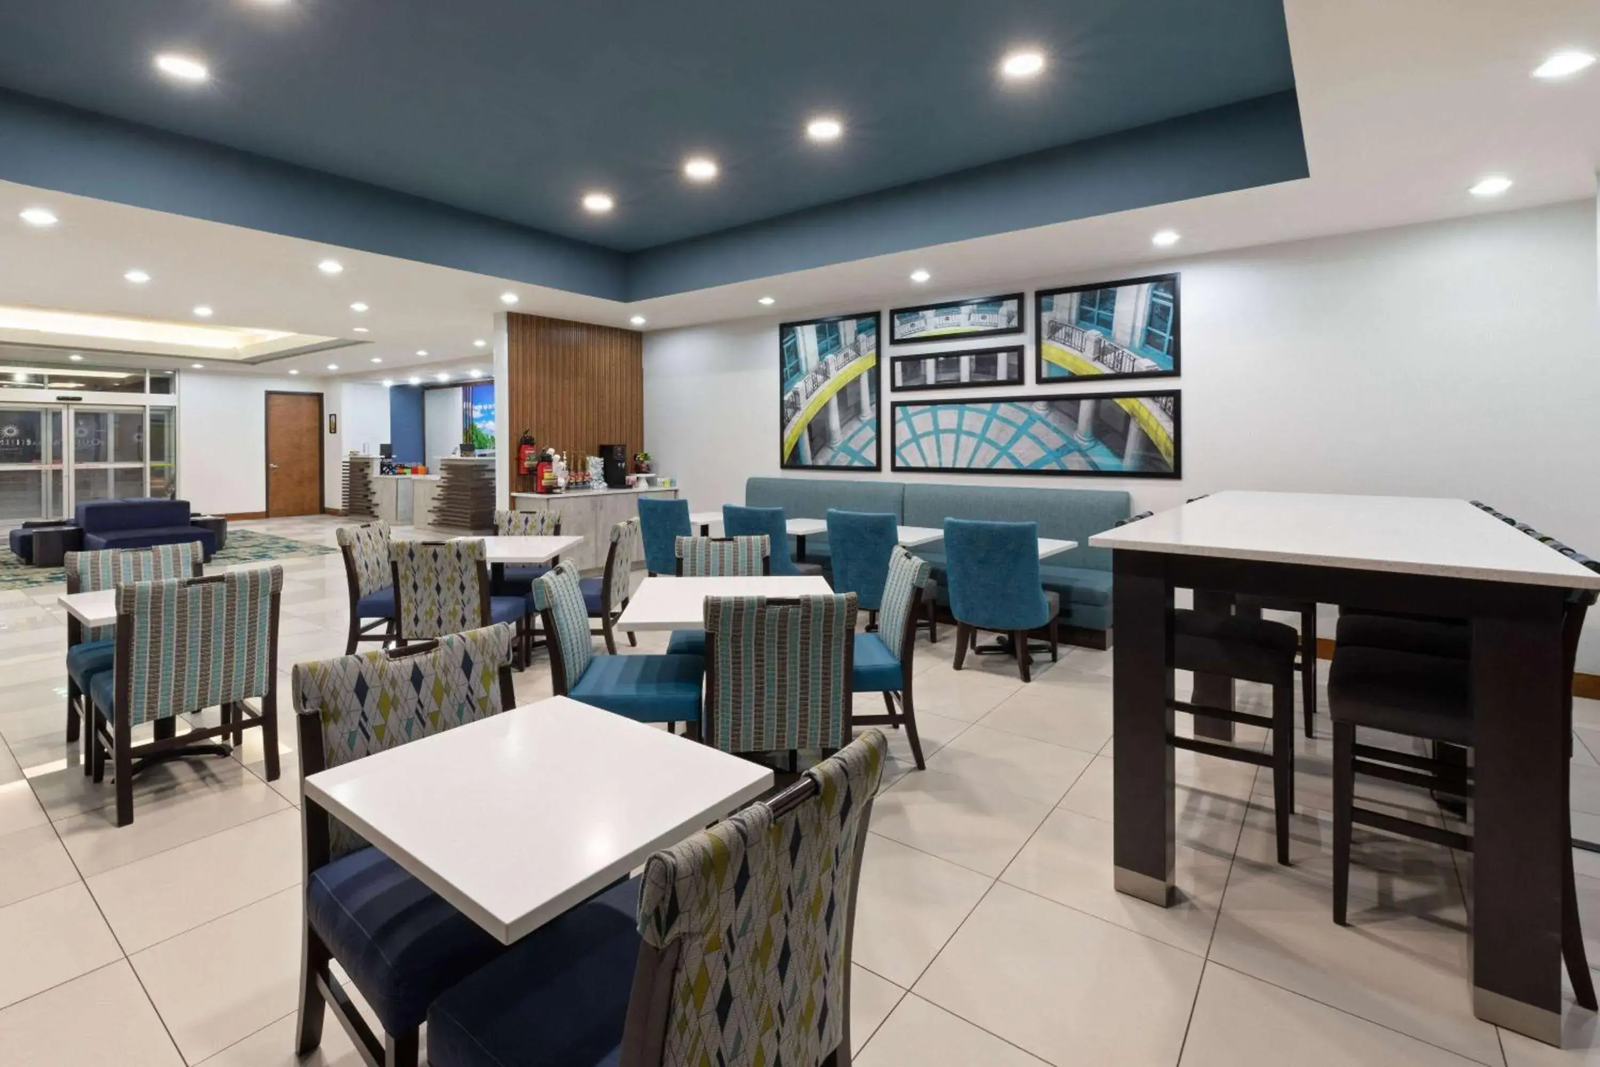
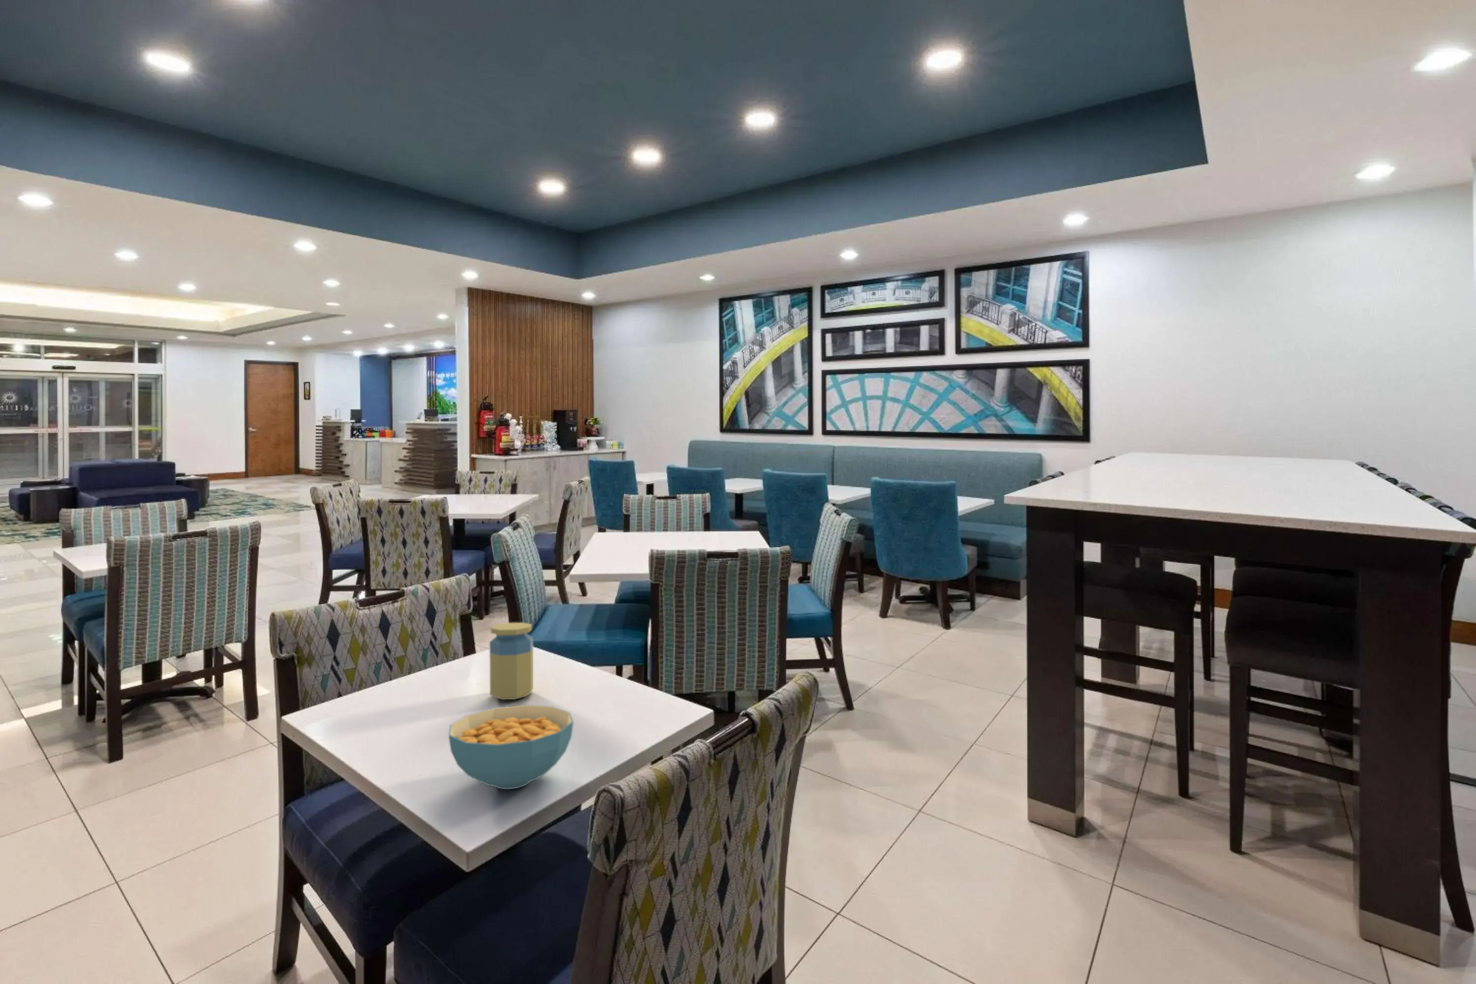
+ cereal bowl (512, 752)
+ jar (512, 660)
